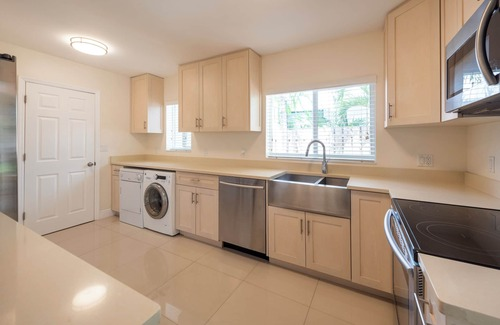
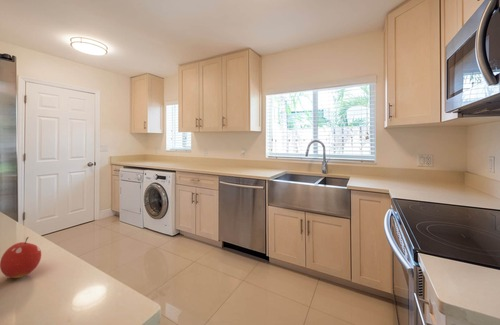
+ fruit (21, 256)
